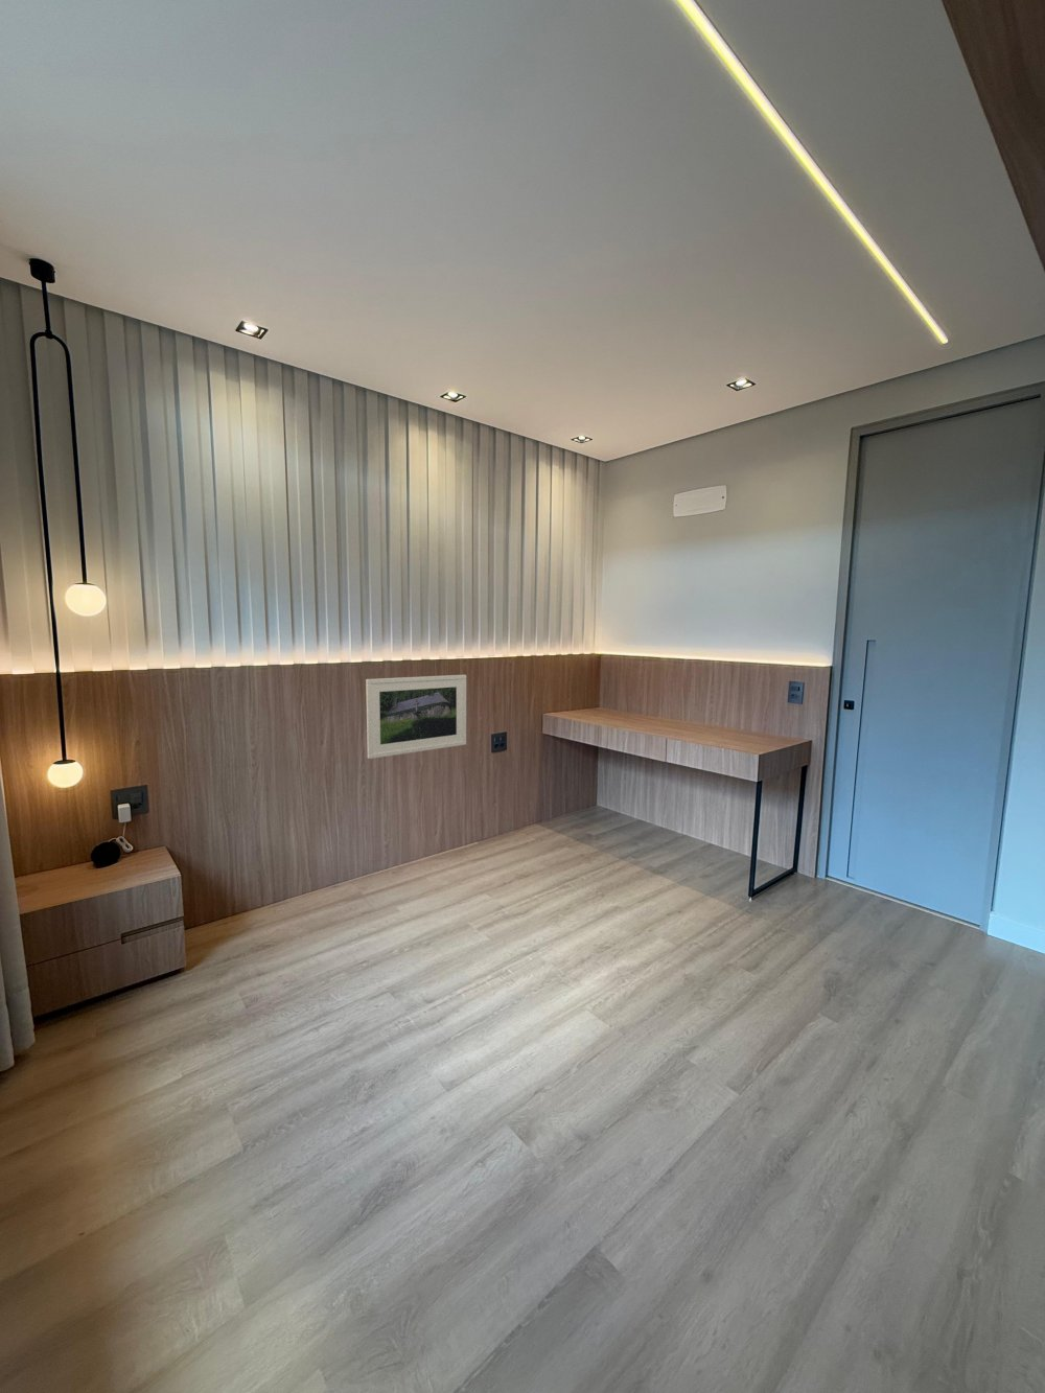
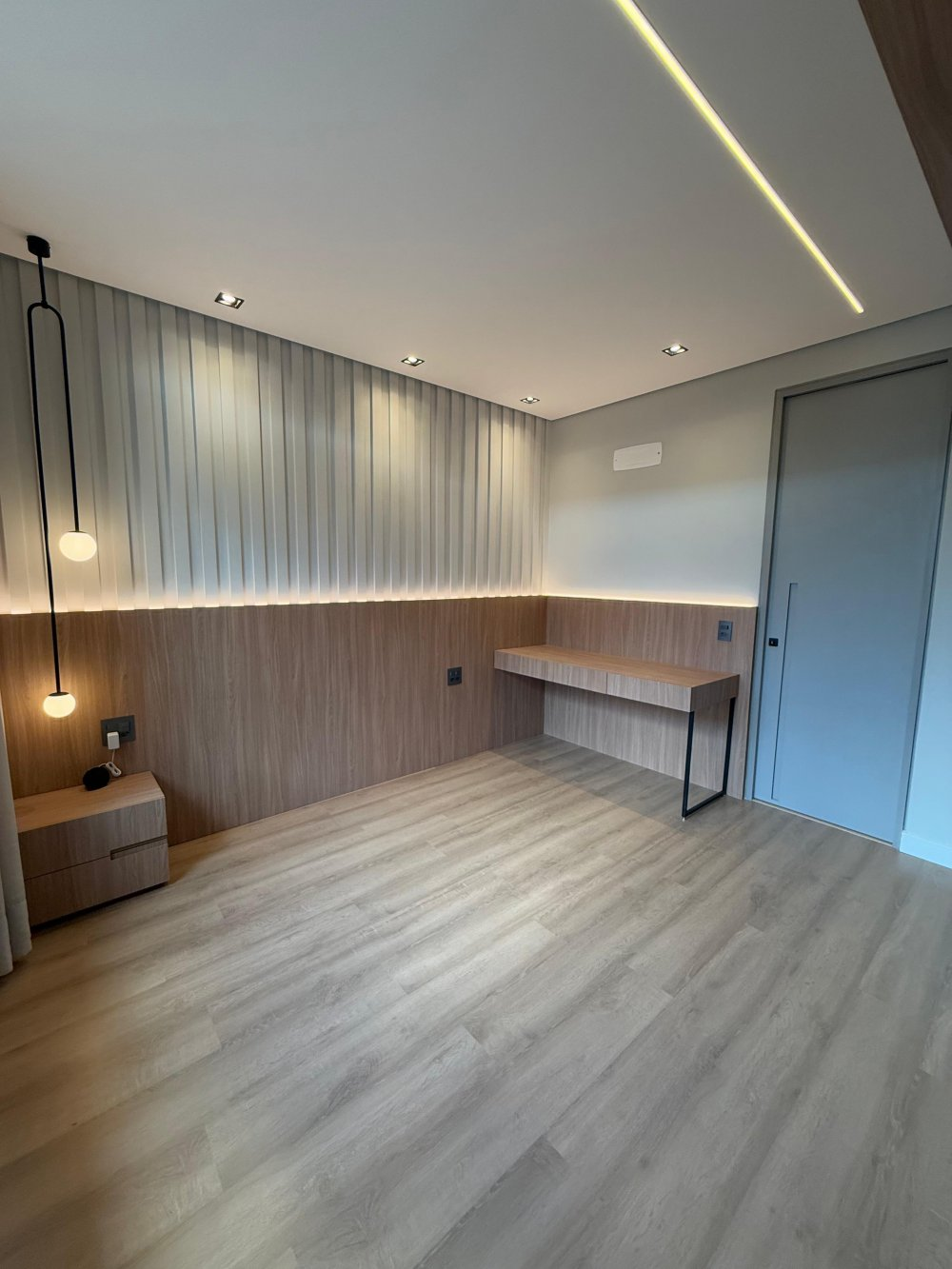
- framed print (419, 714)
